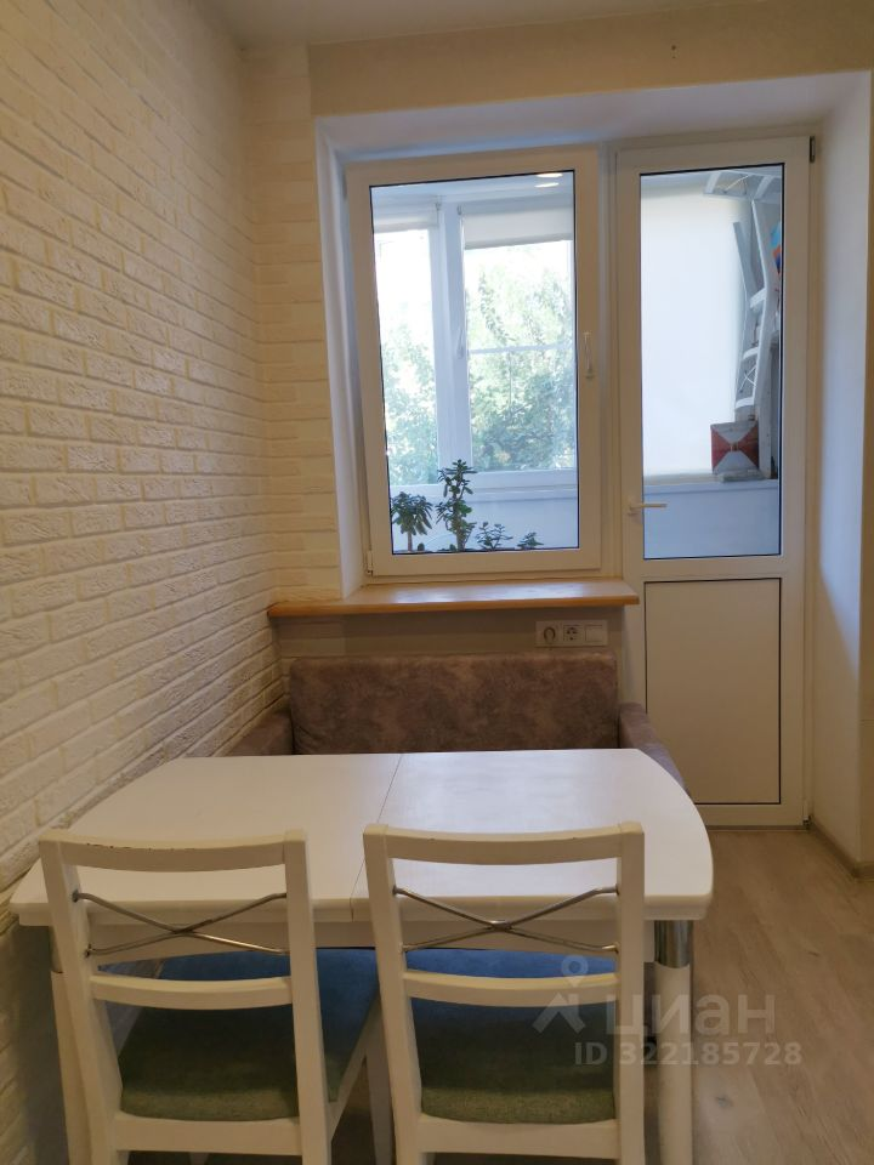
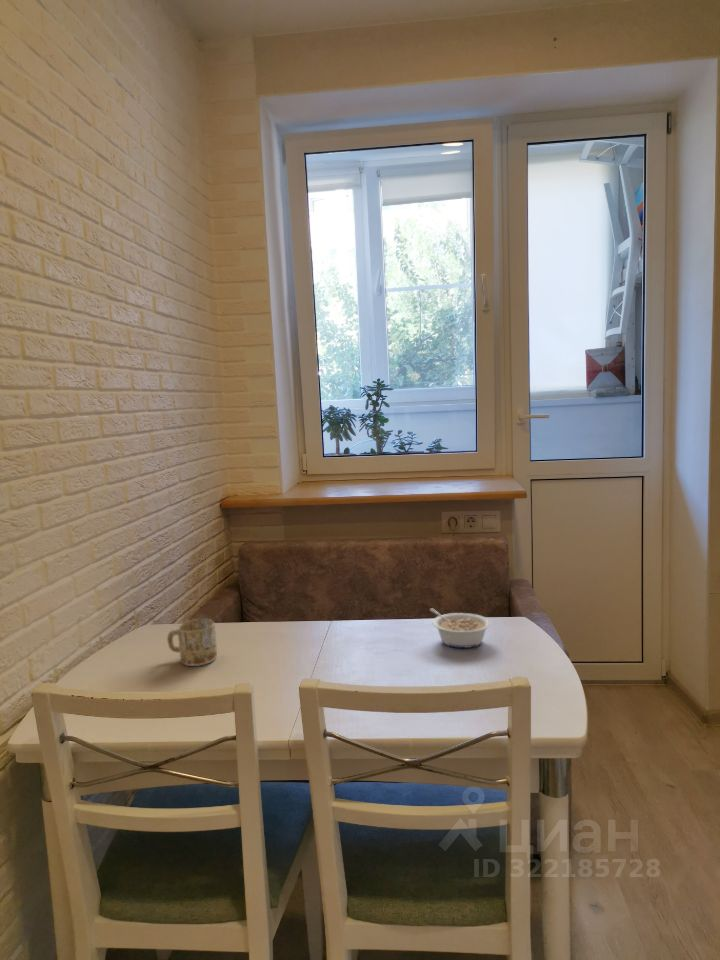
+ mug (190, 641)
+ legume (459, 629)
